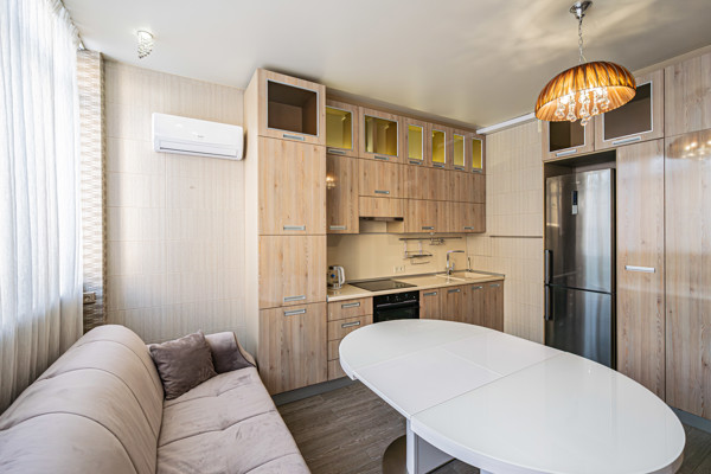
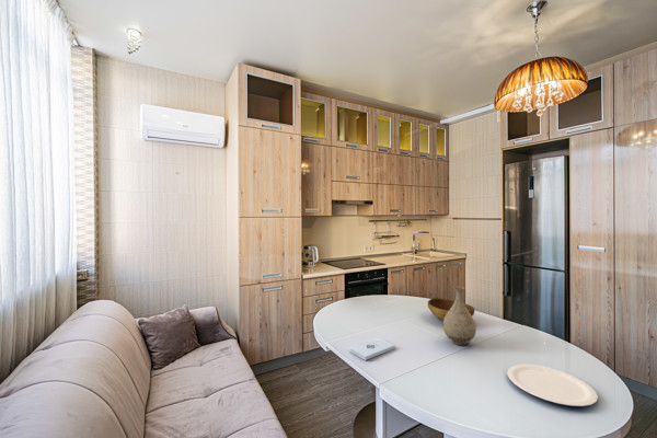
+ plate (549, 383)
+ notepad (371, 347)
+ vase (459, 314)
+ bowl (448, 311)
